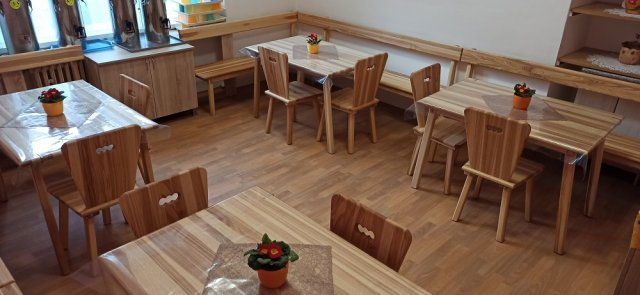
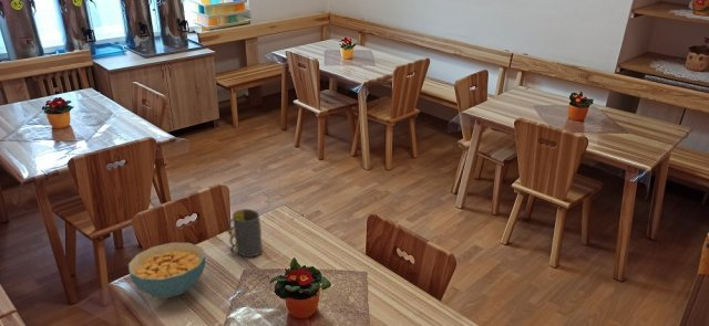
+ mug (244, 233)
+ cereal bowl (169, 275)
